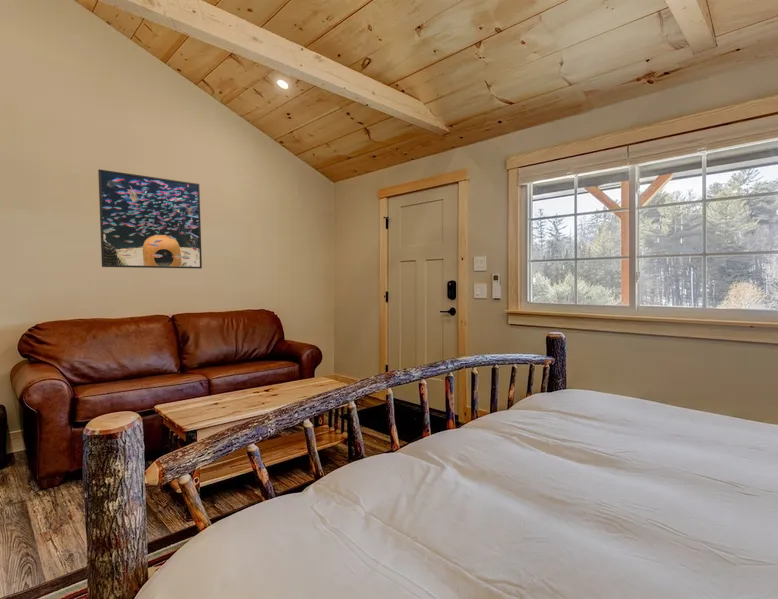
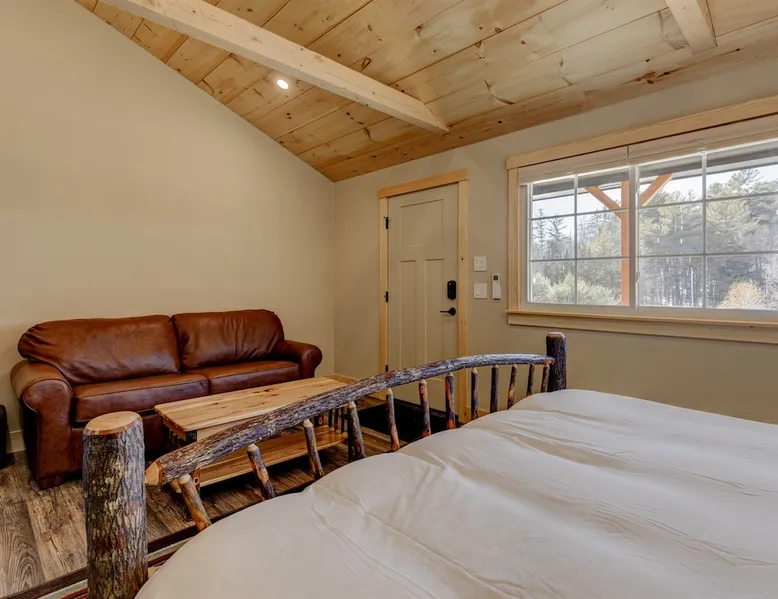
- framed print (153, 222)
